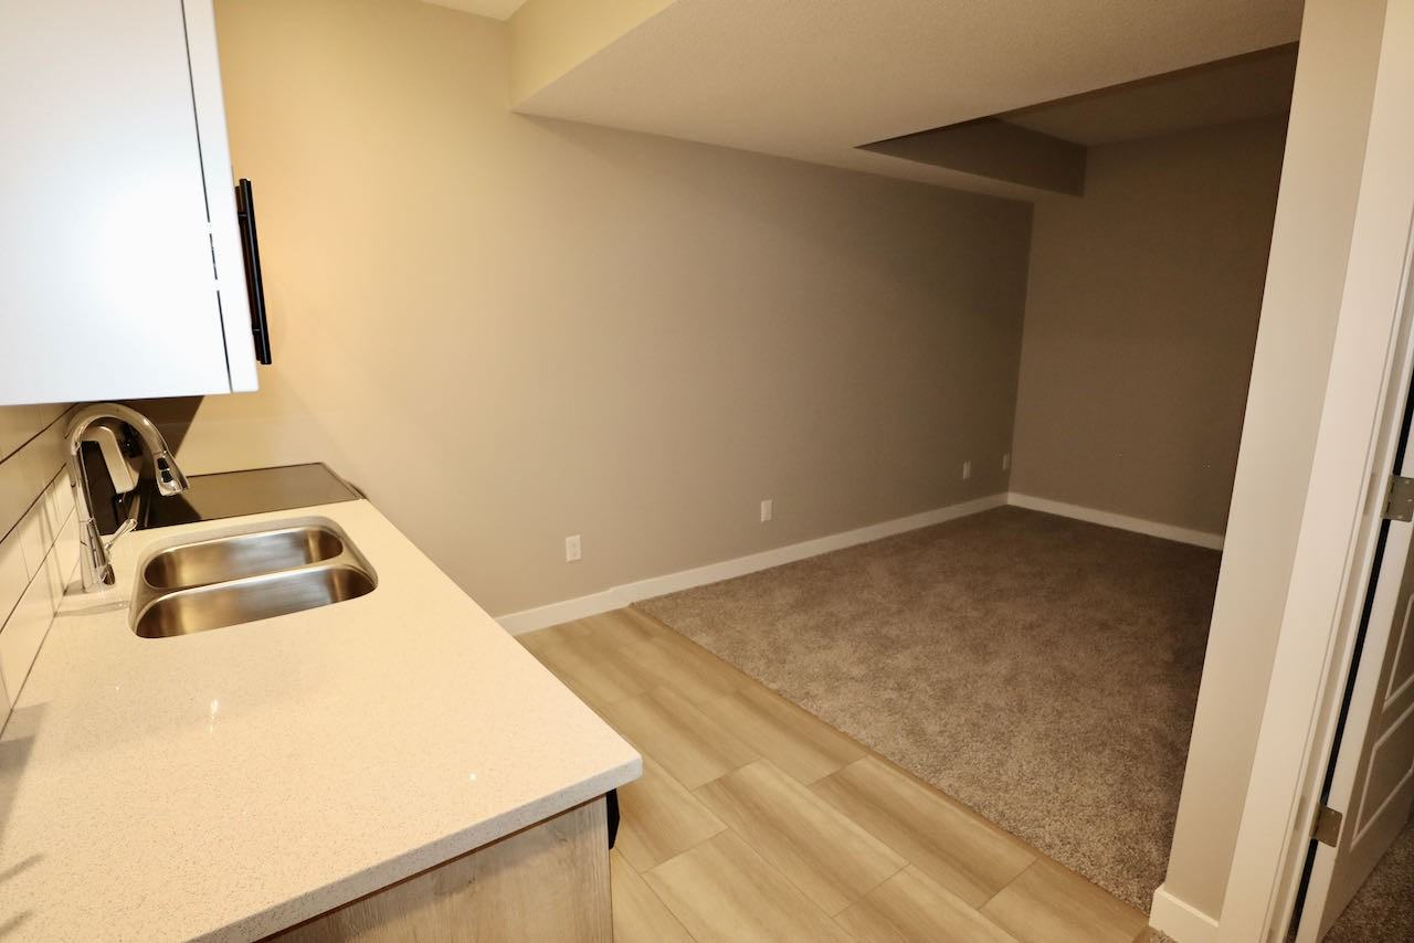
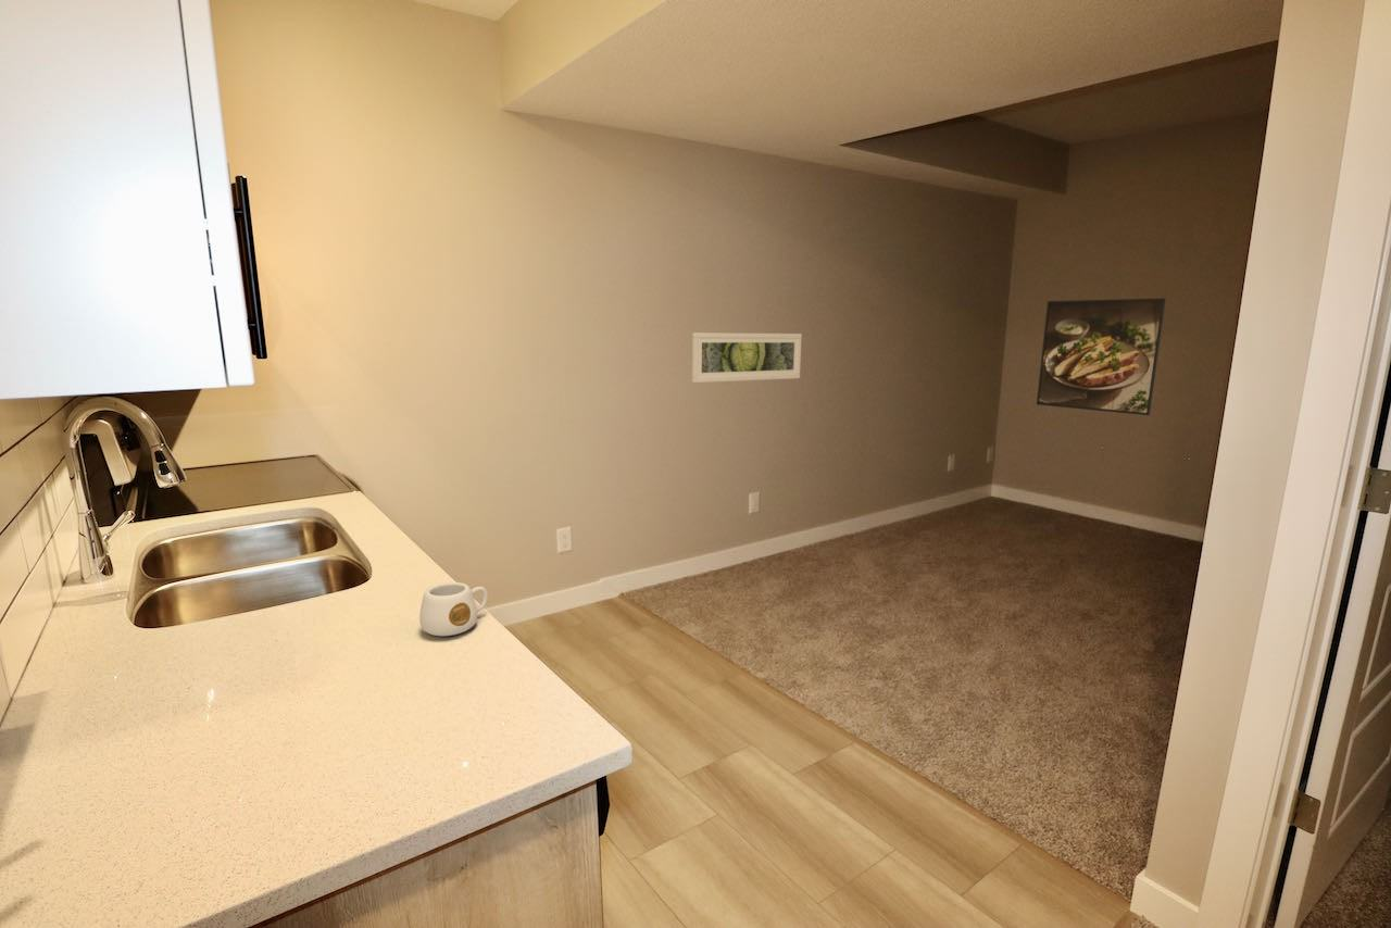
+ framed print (1095, 355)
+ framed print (749, 356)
+ mug (455, 605)
